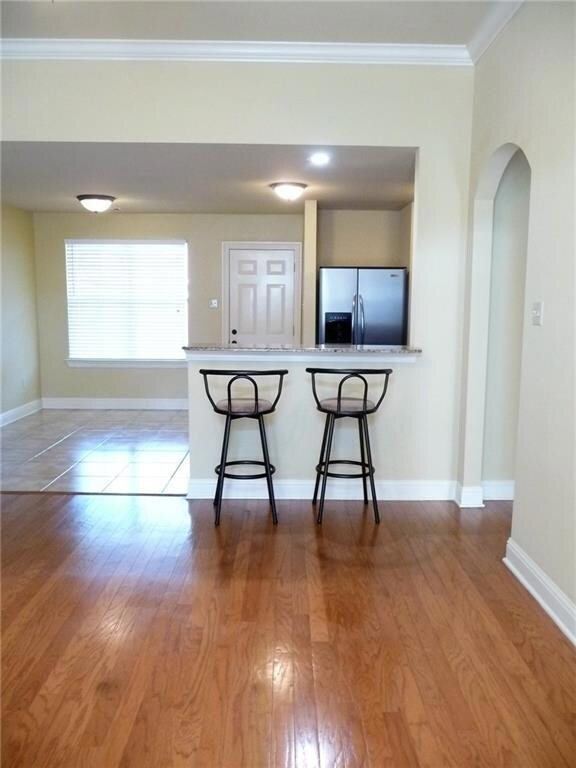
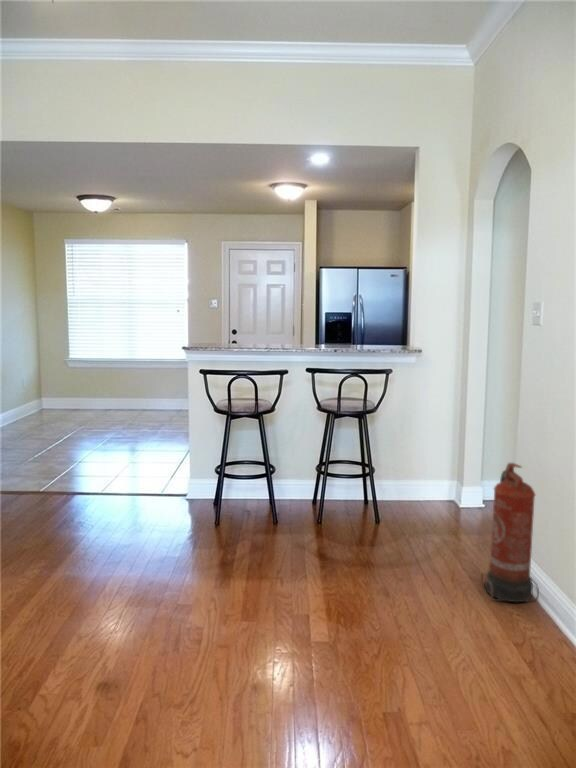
+ fire extinguisher (509, 526)
